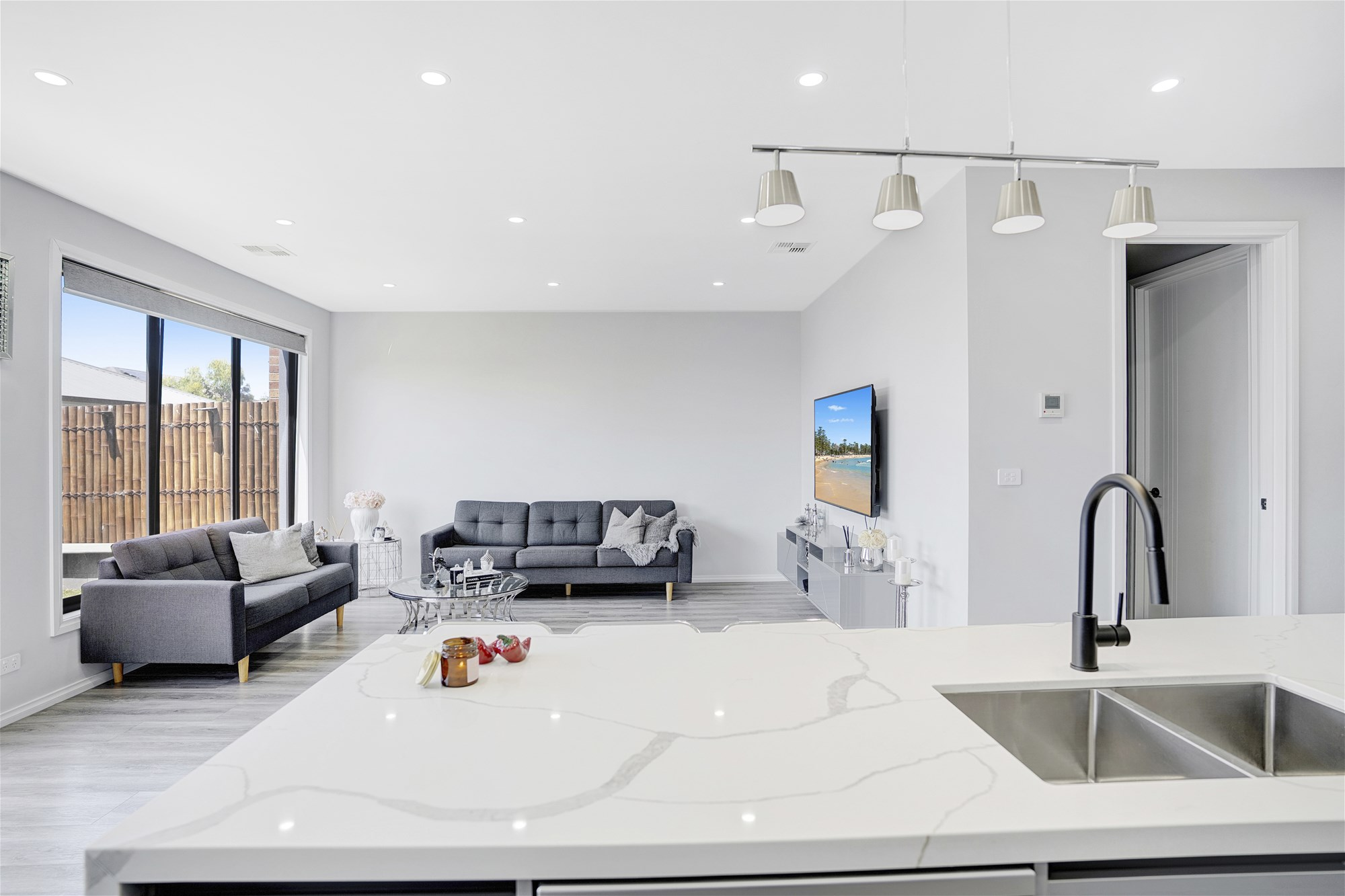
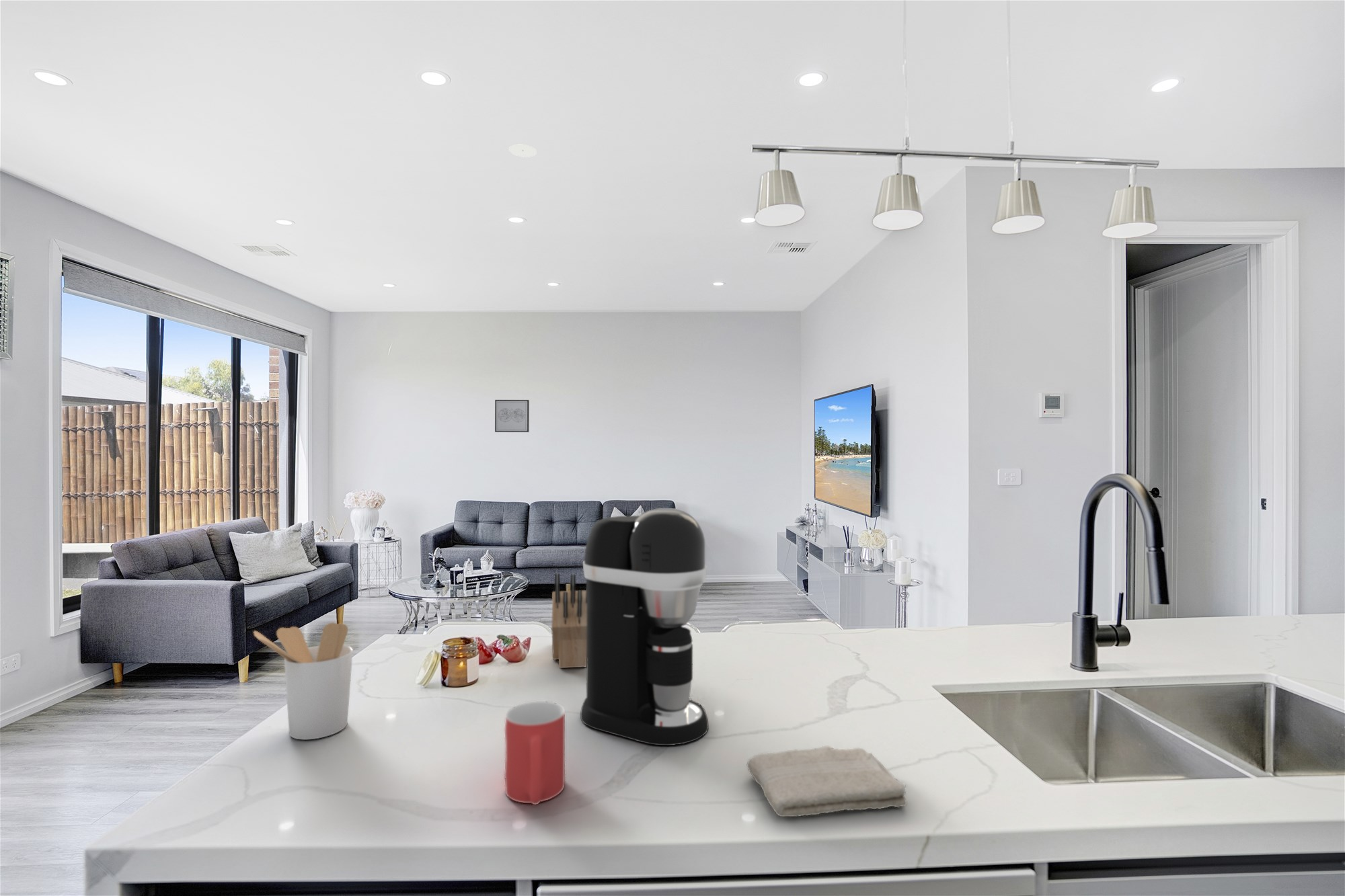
+ knife block (572, 612)
+ wall art (512, 415)
+ utensil holder (303, 677)
+ smoke detector (523, 150)
+ coffee maker (643, 614)
+ washcloth (825, 778)
+ mug (535, 758)
